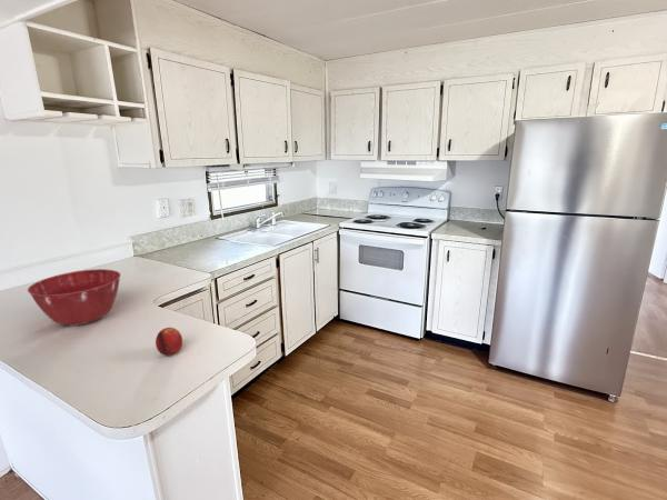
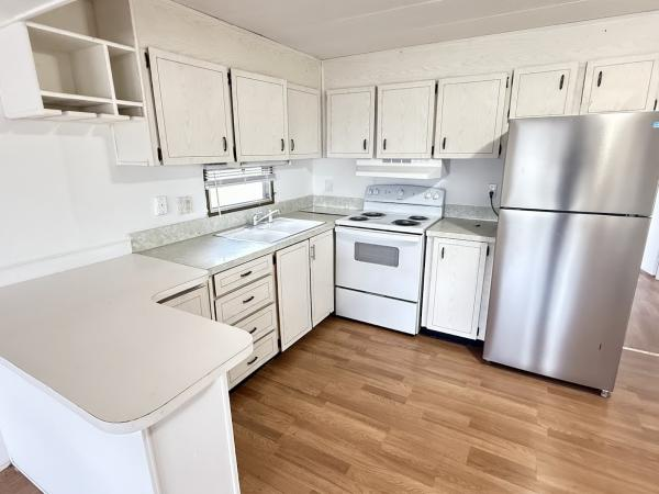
- fruit (169, 340)
- mixing bowl (80, 299)
